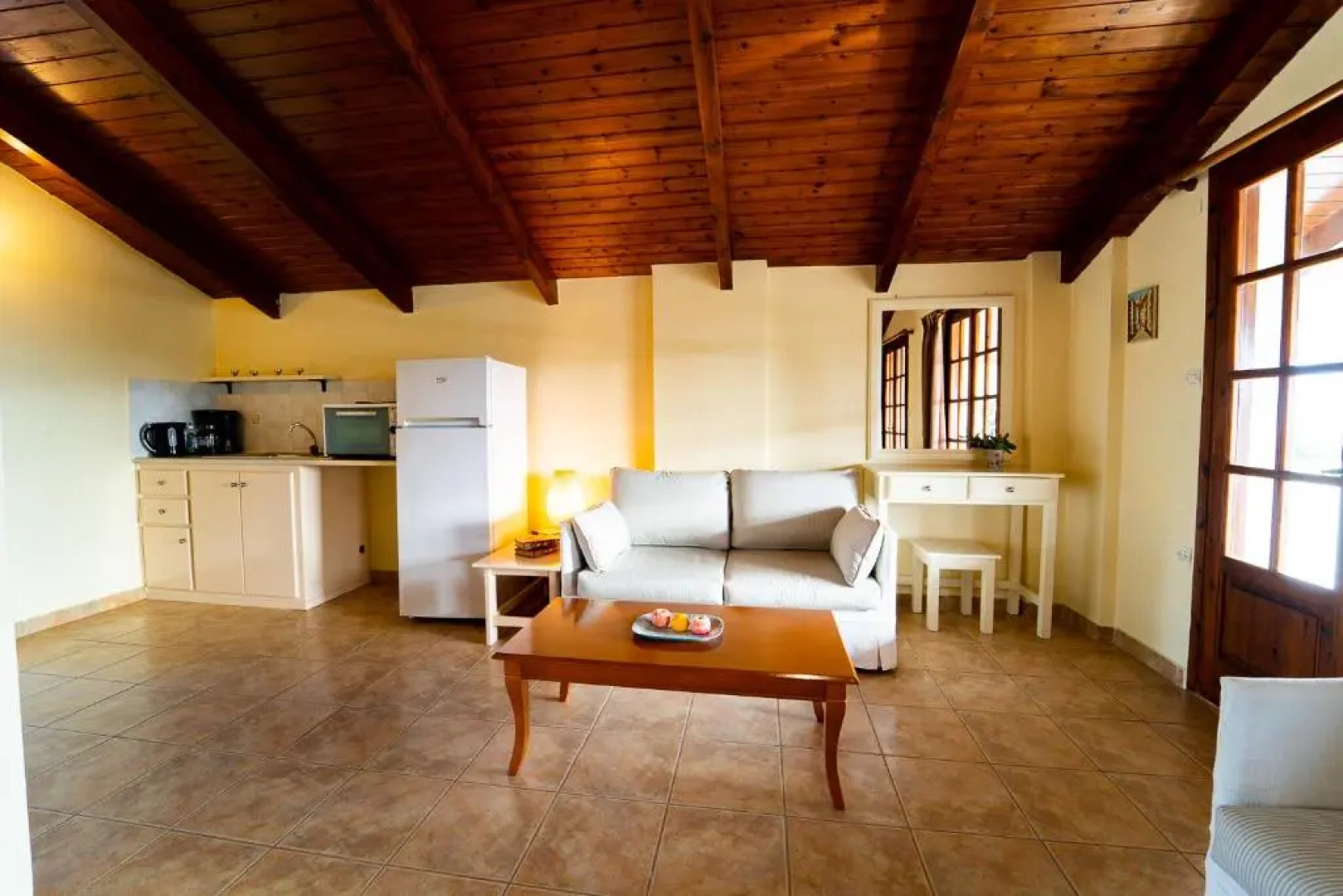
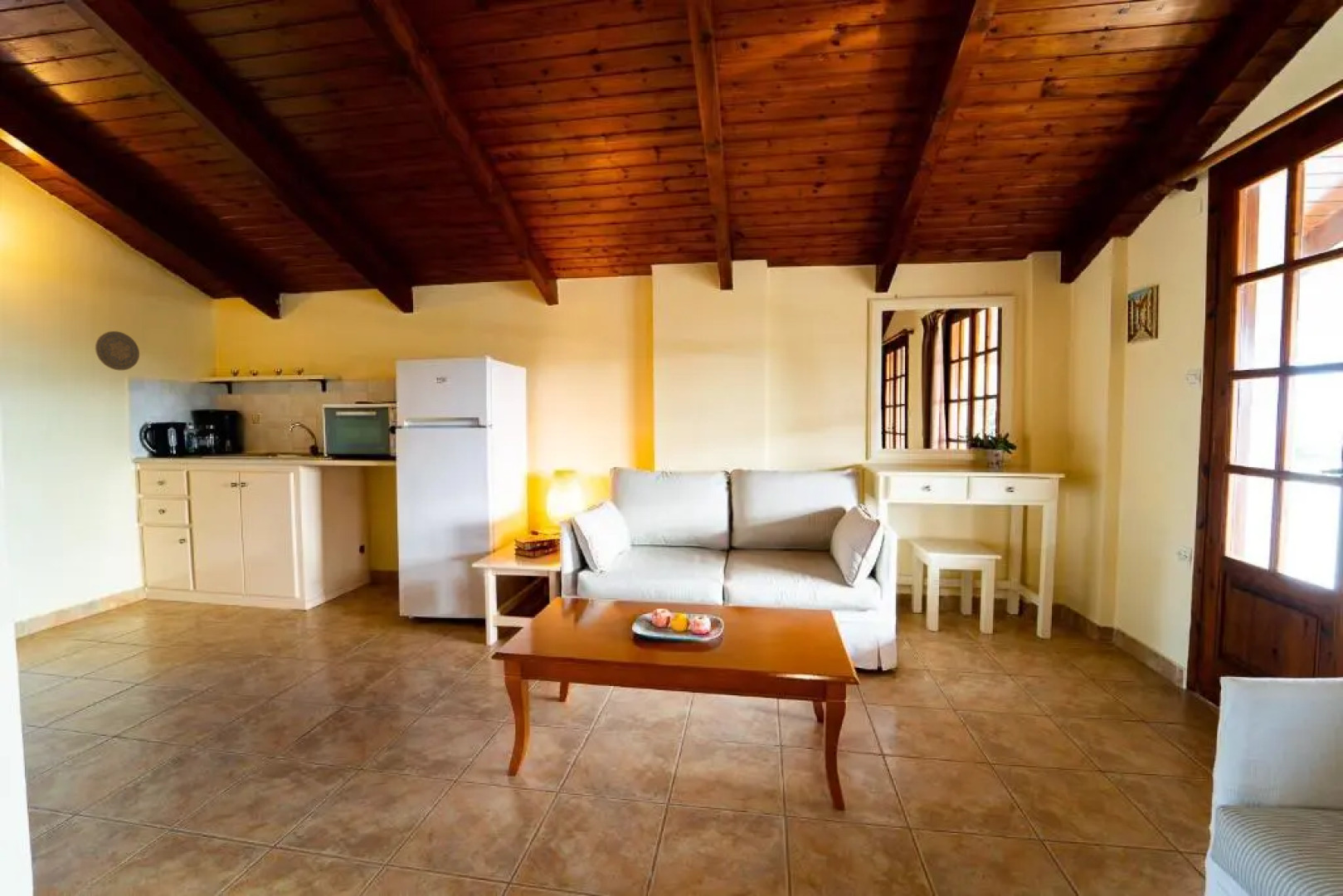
+ decorative plate (119, 350)
